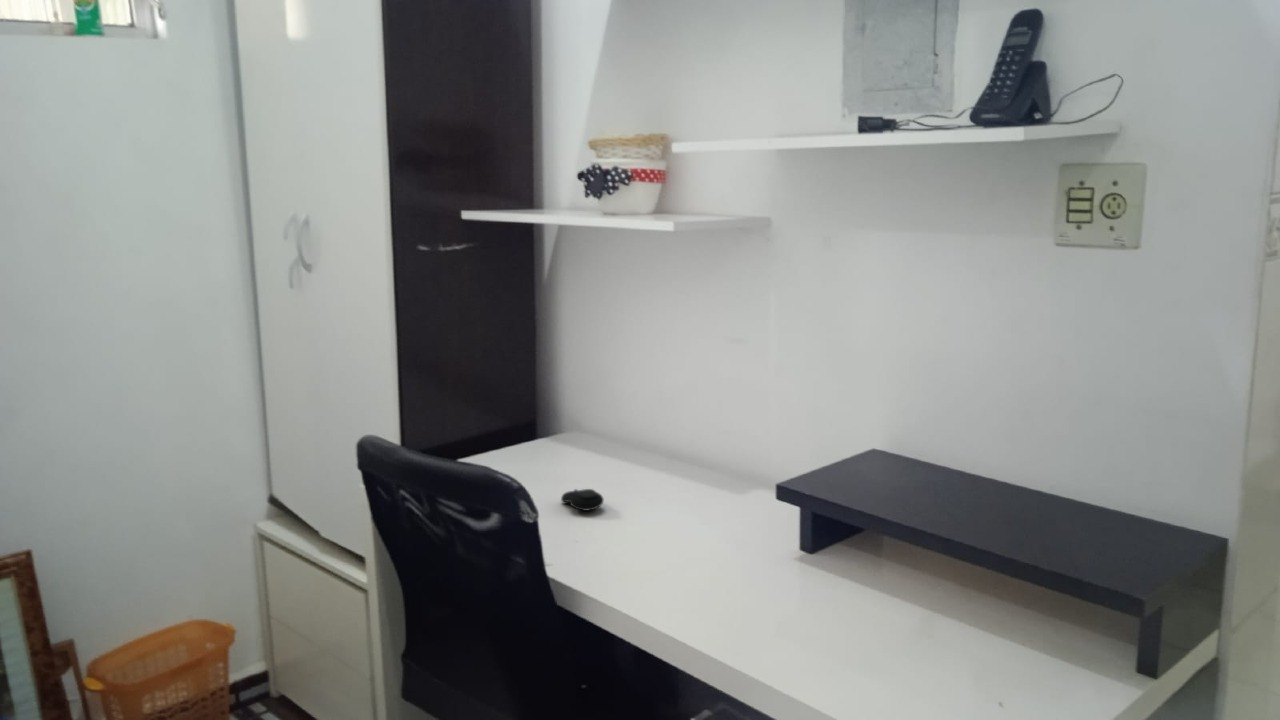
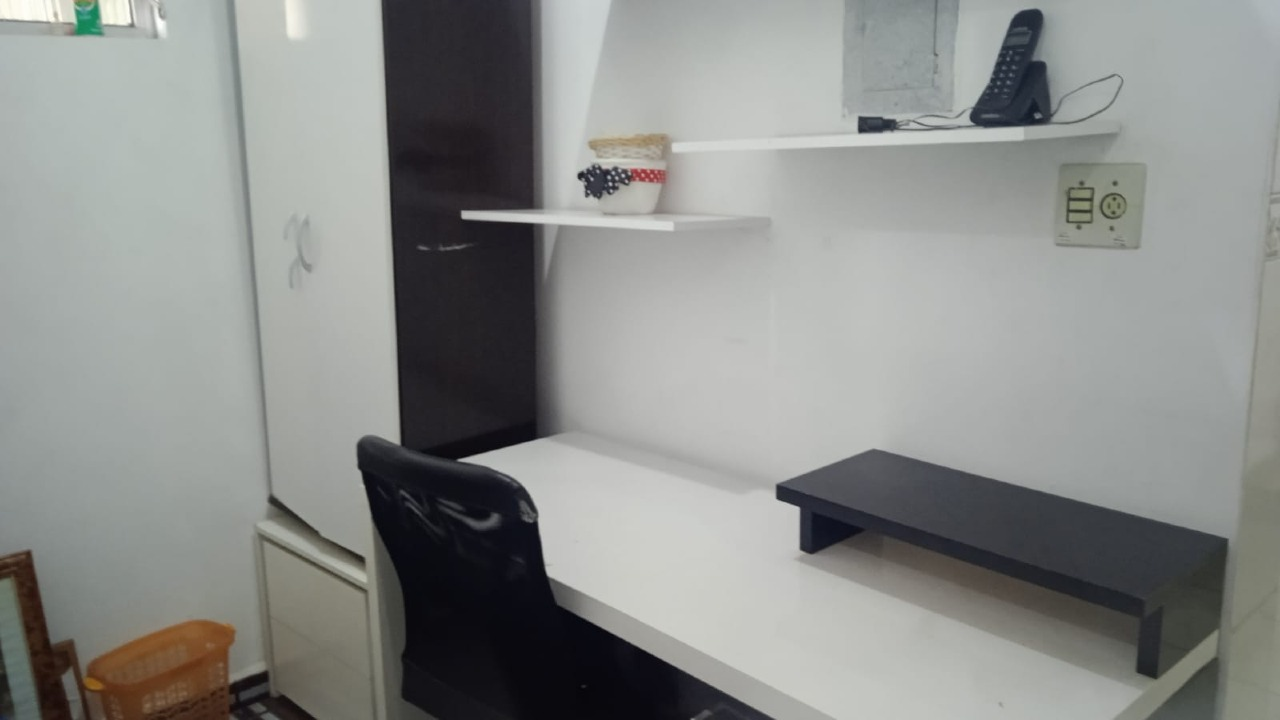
- computer mouse (582, 497)
